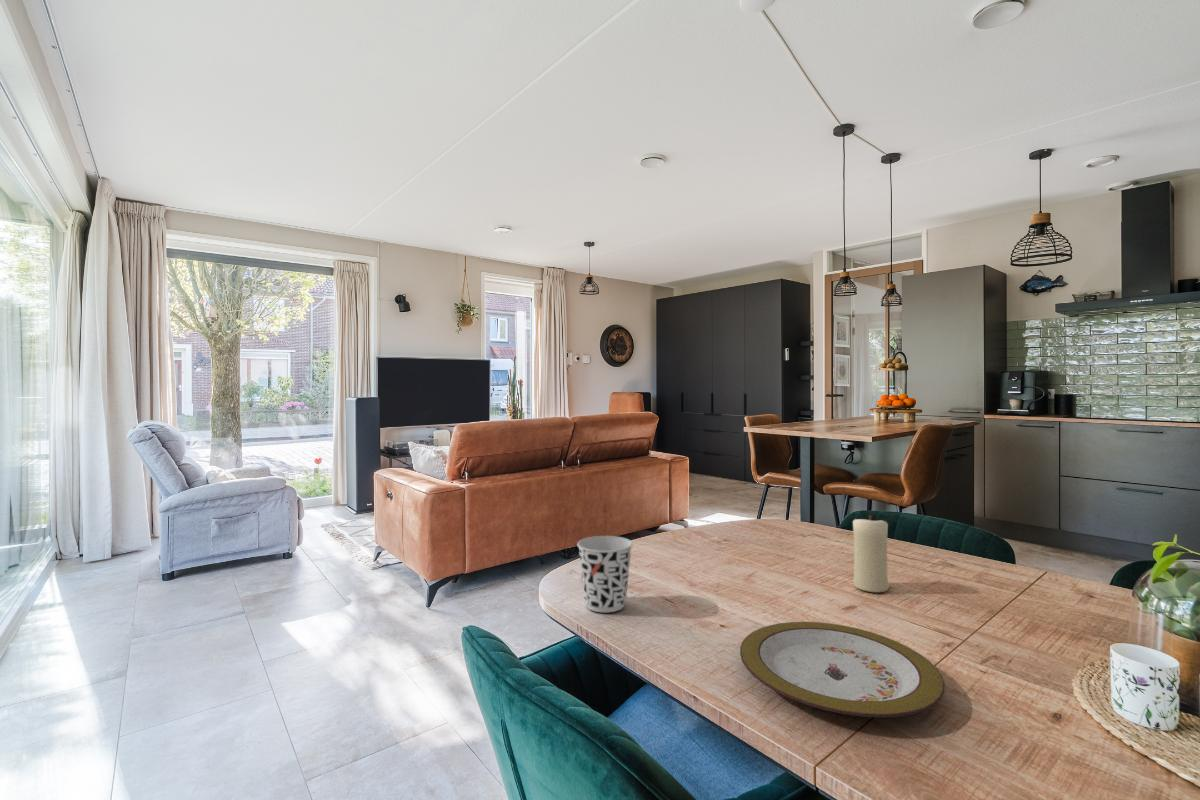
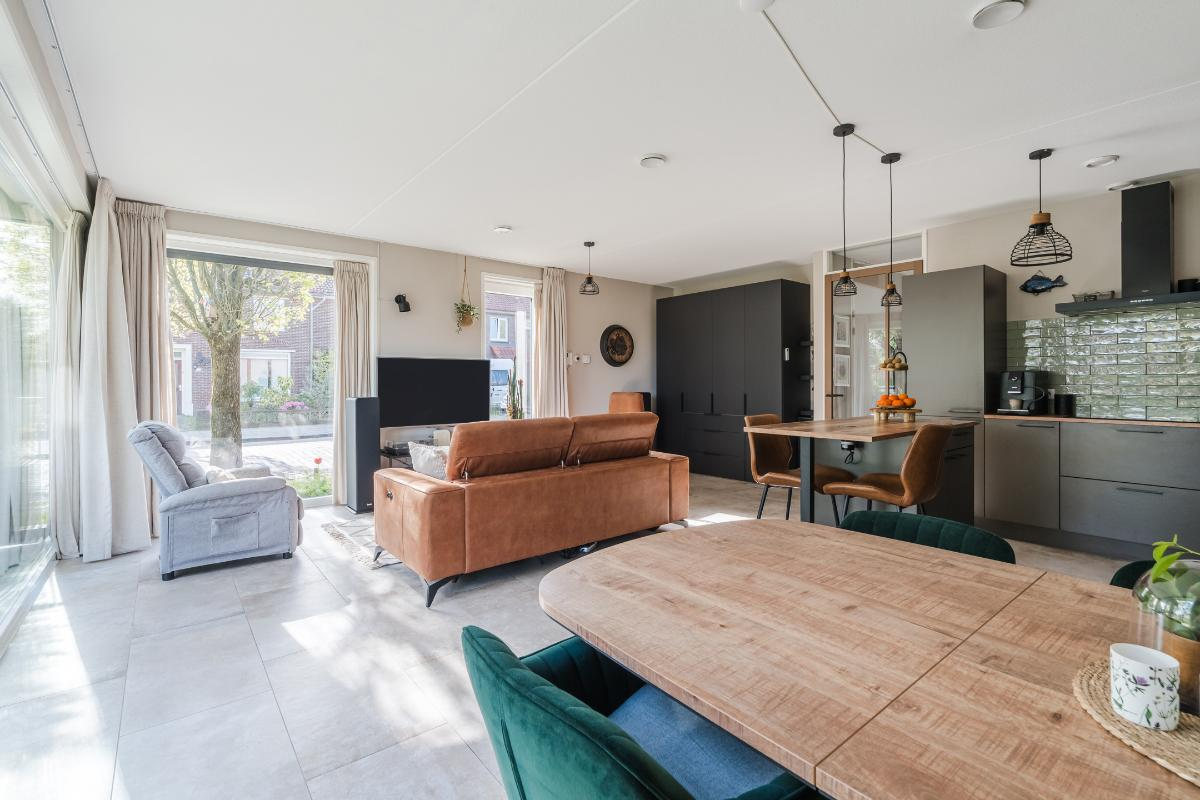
- cup (605, 573)
- candle (871, 550)
- plate (835, 667)
